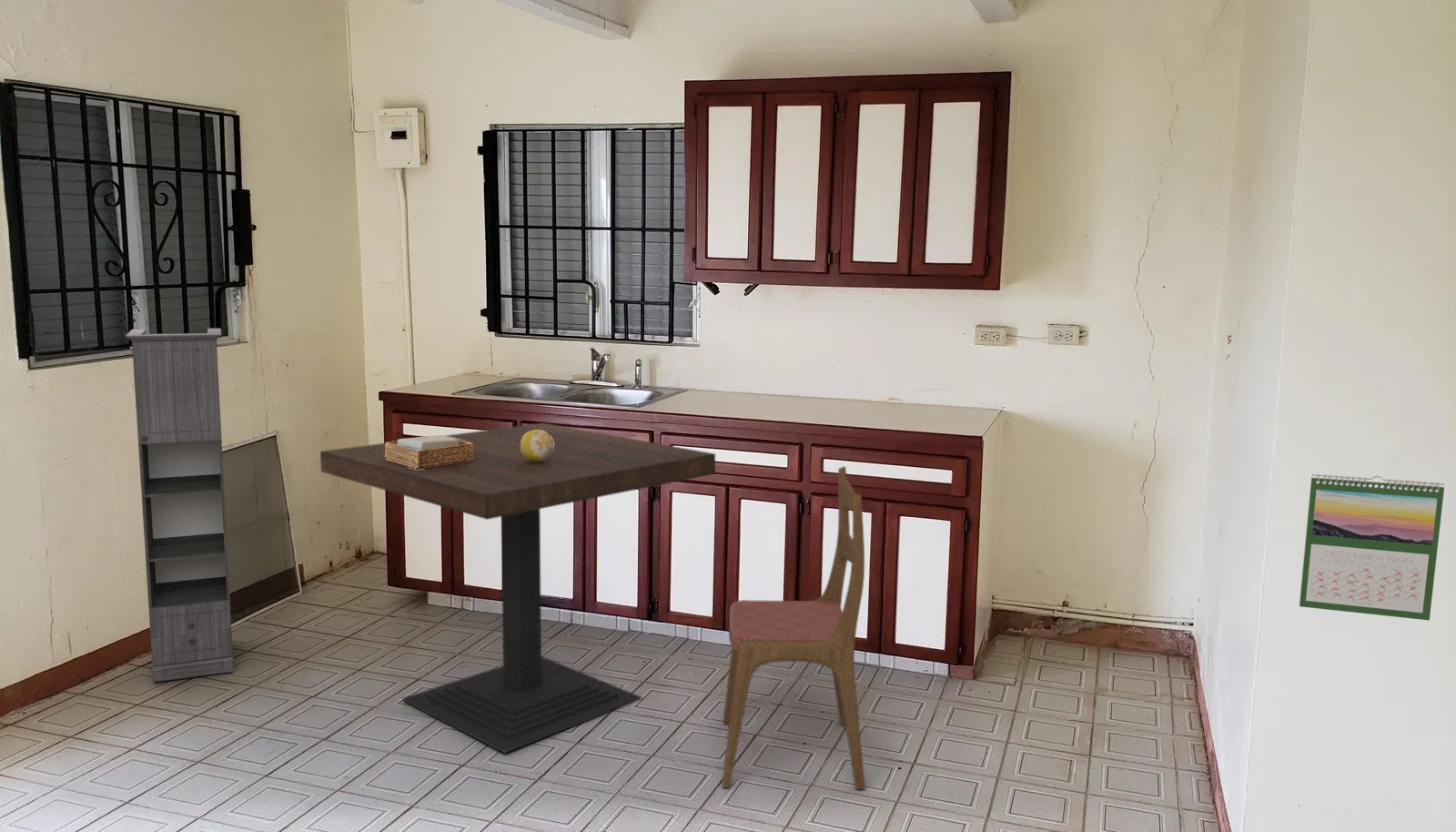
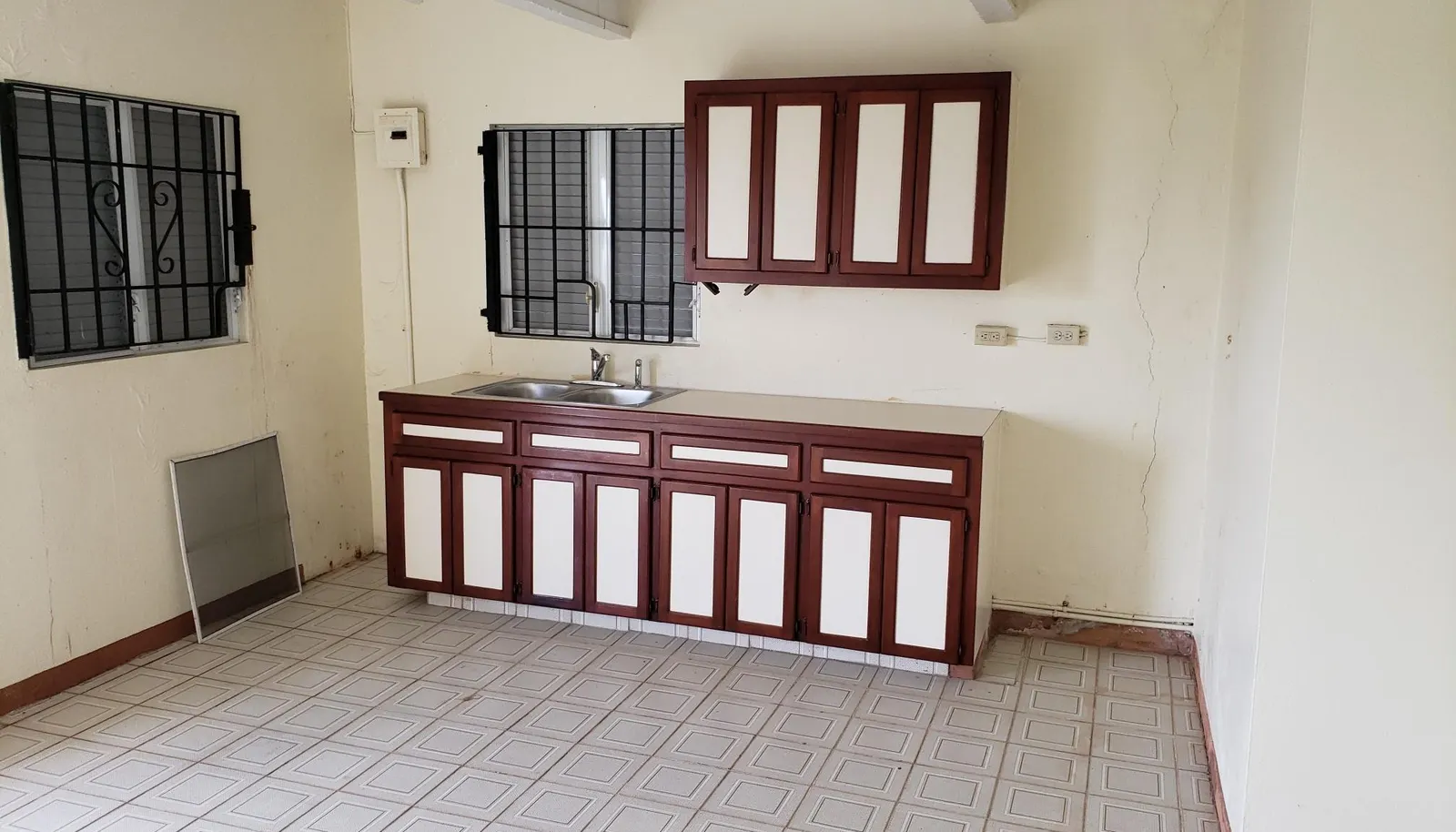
- fruit (537, 445)
- calendar (1370, 544)
- napkin holder (430, 448)
- dining table (521, 578)
- storage cabinet (185, 501)
- dining chair (793, 618)
